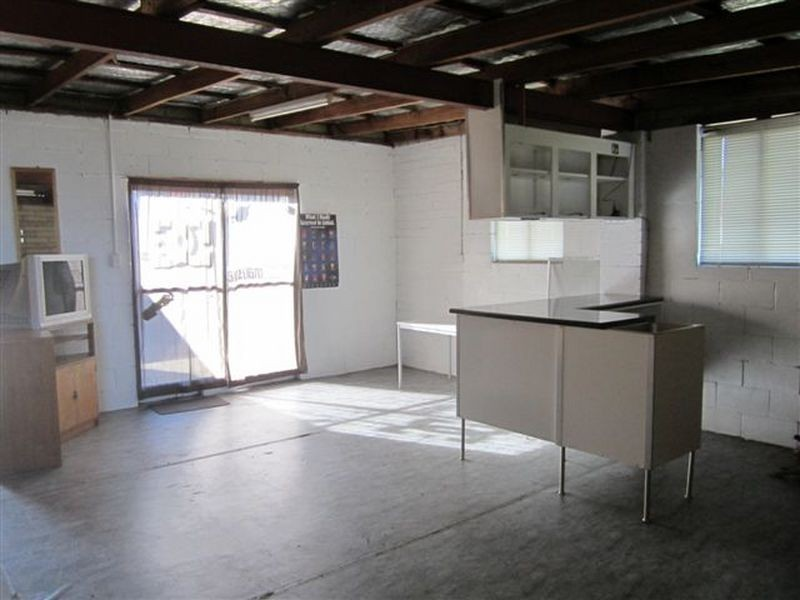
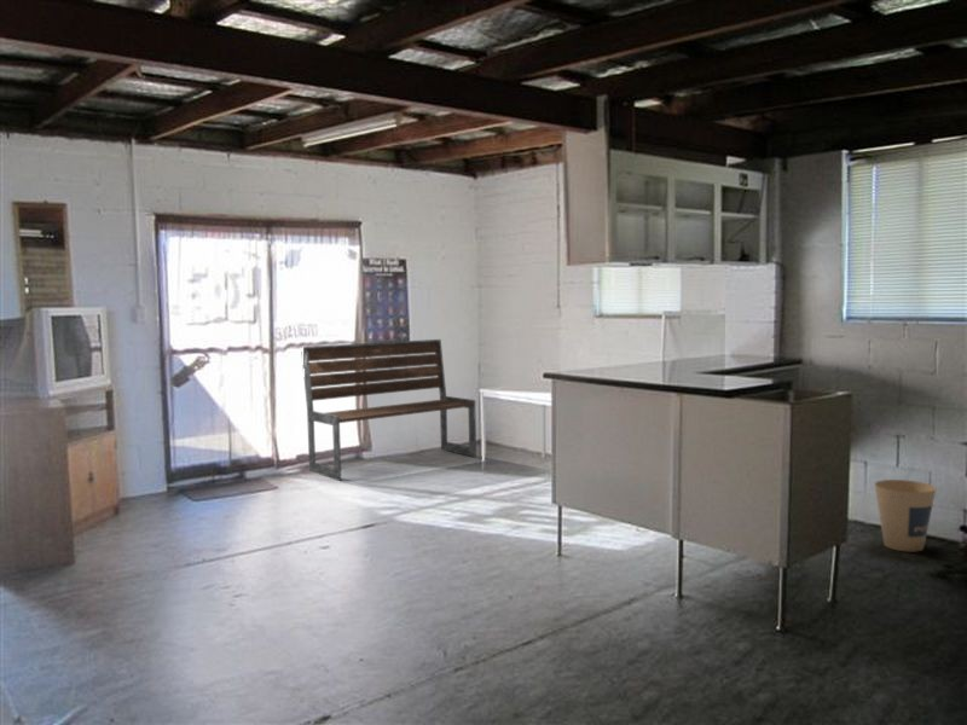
+ bench (392, 405)
+ trash can (904, 516)
